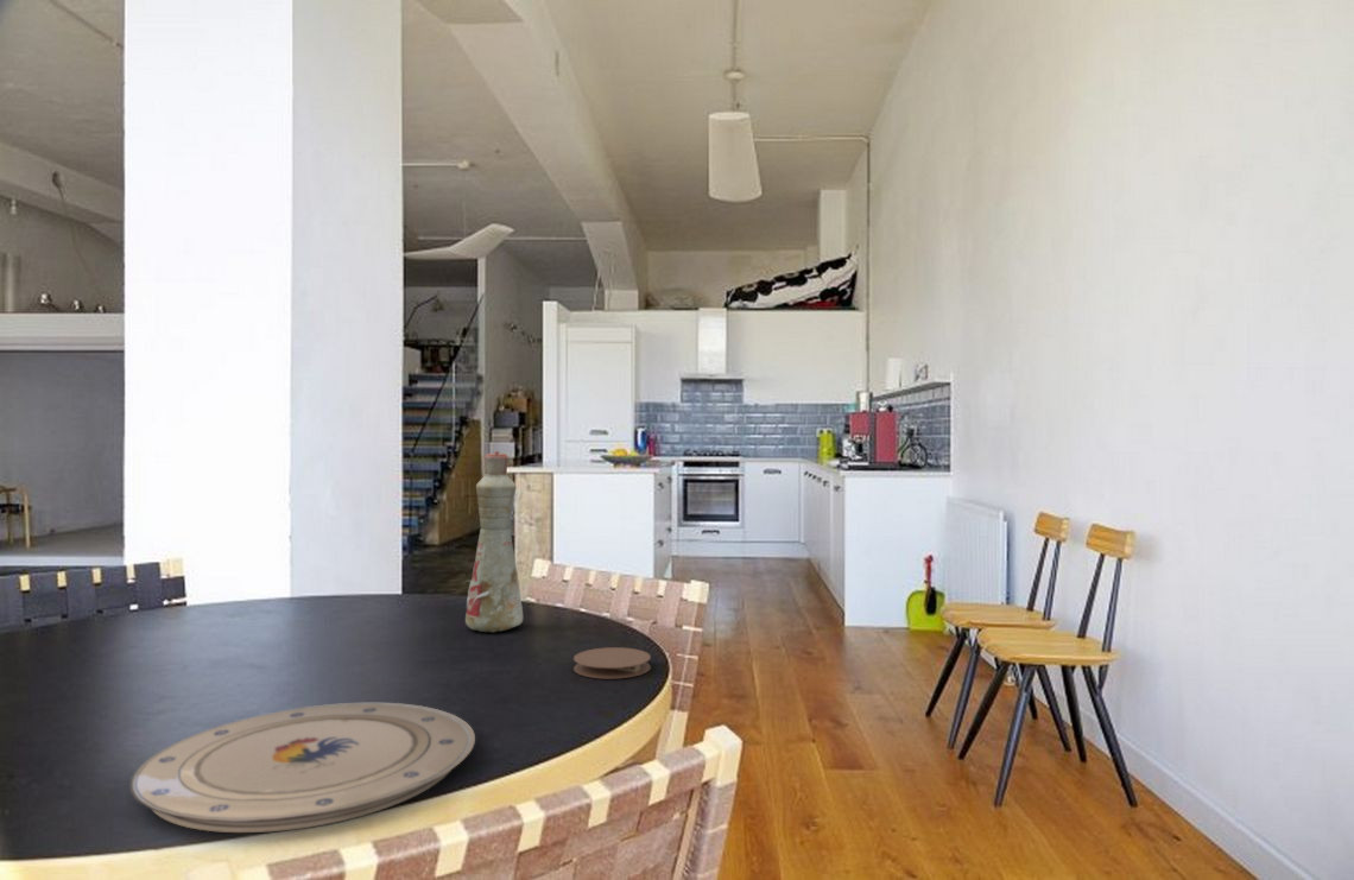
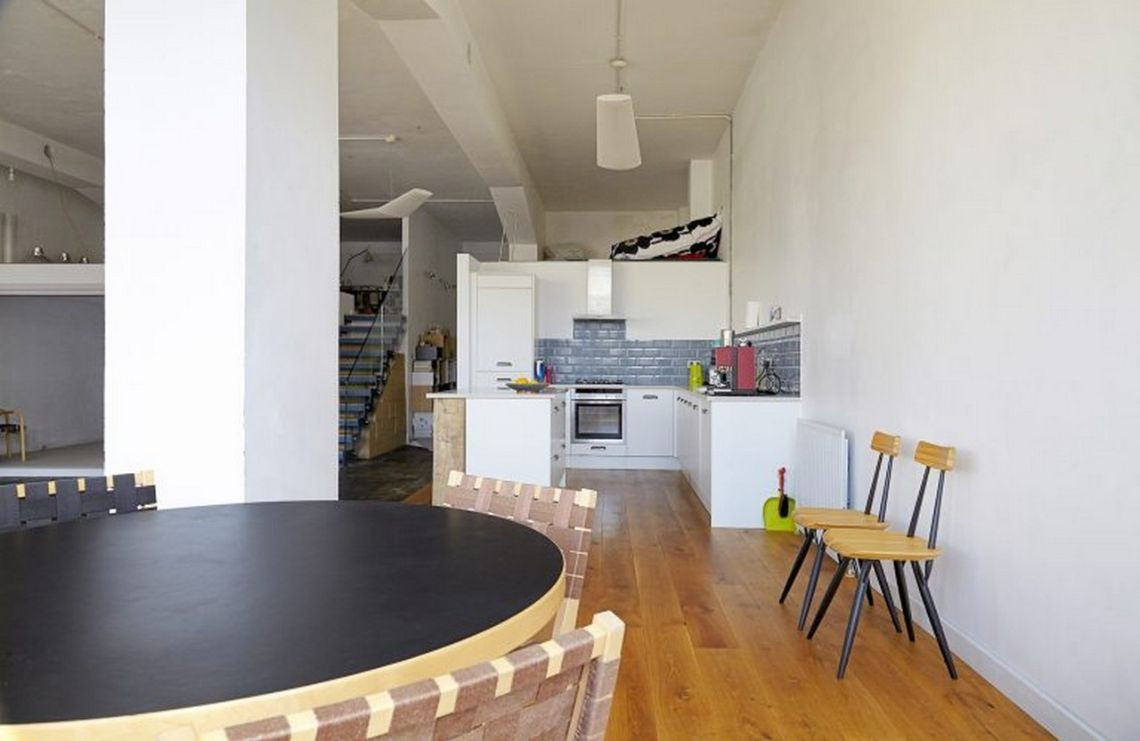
- plate (315, 759)
- coaster (612, 661)
- bottle (494, 539)
